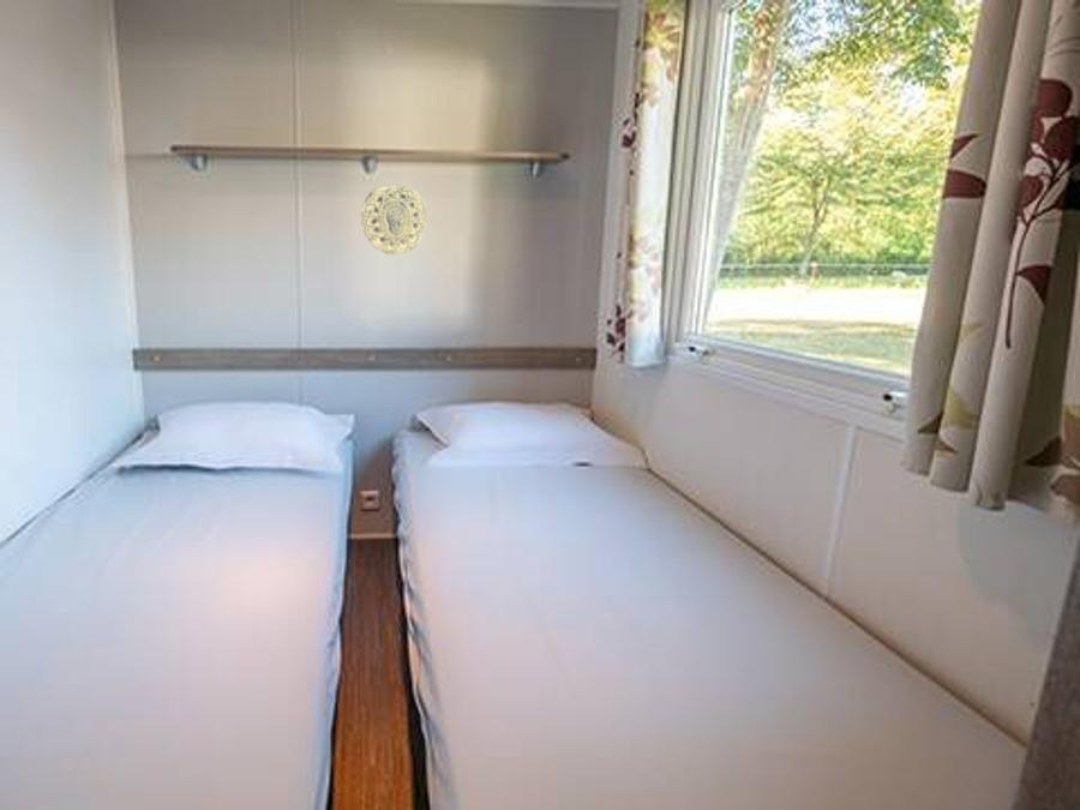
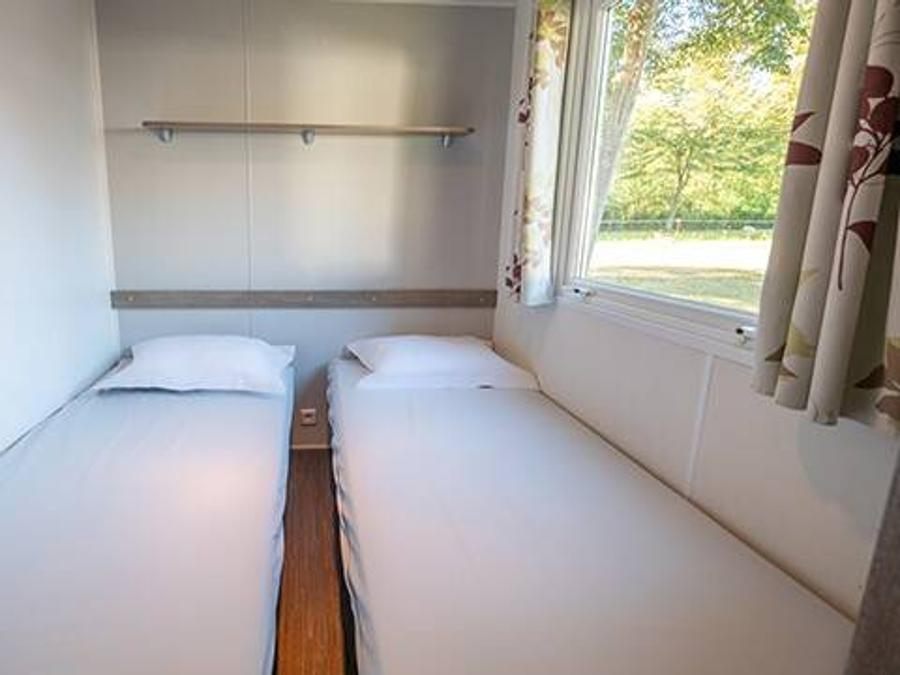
- decorative plate (394, 220)
